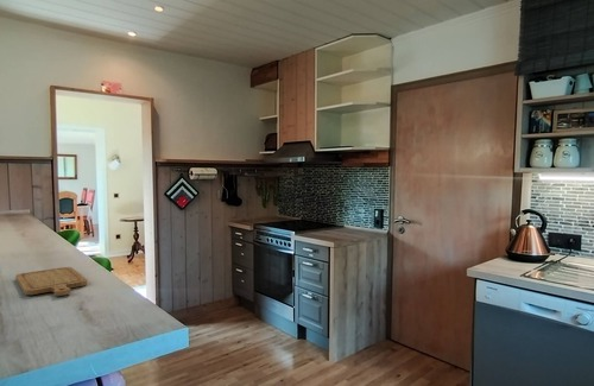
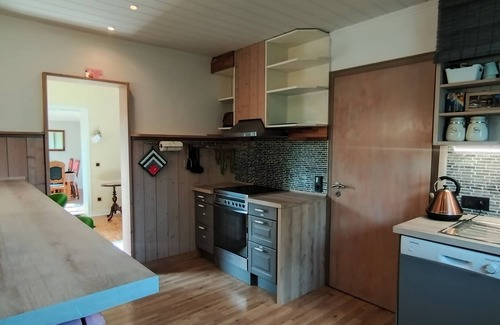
- chopping board (52, 280)
